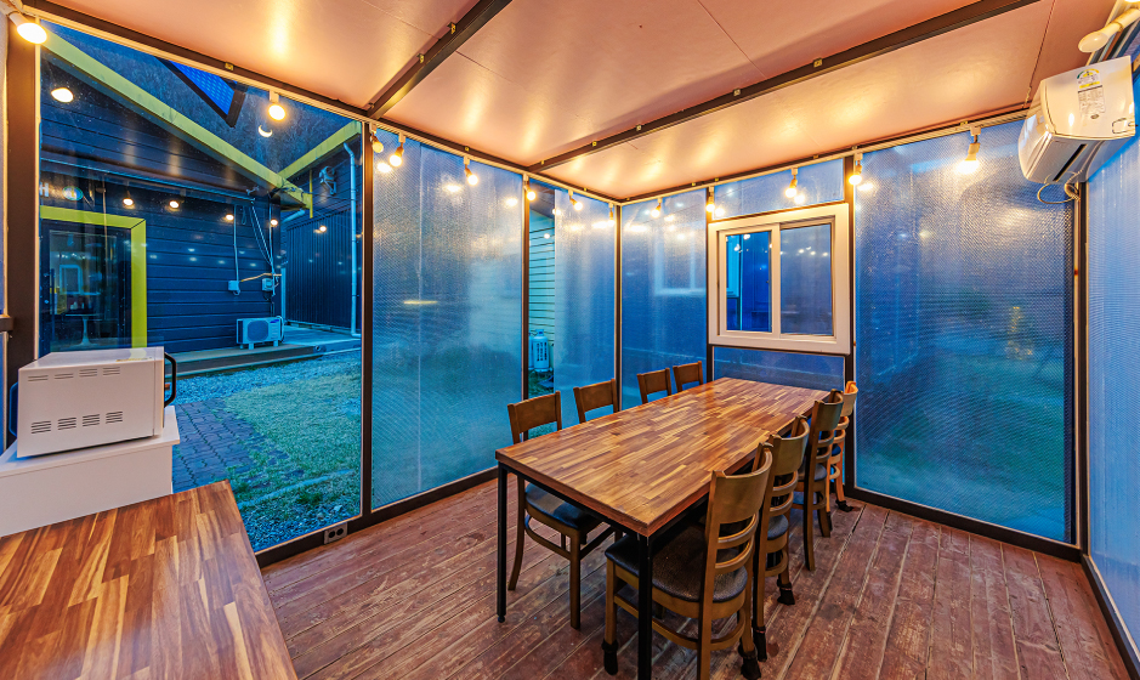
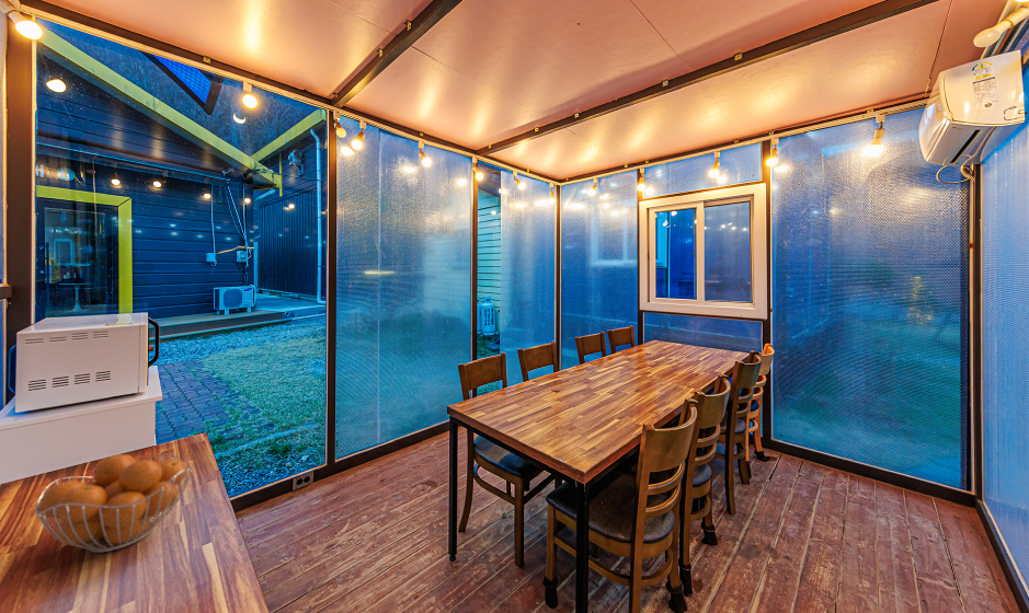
+ fruit basket (122, 498)
